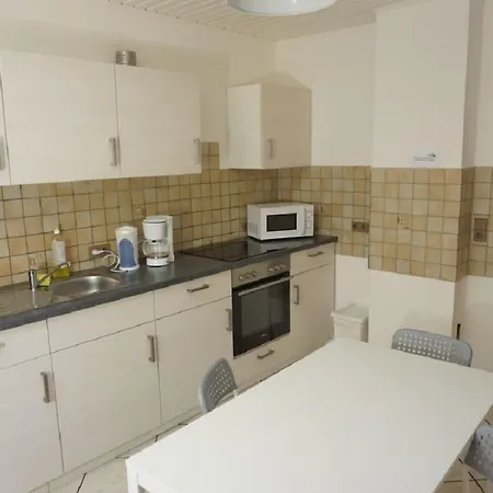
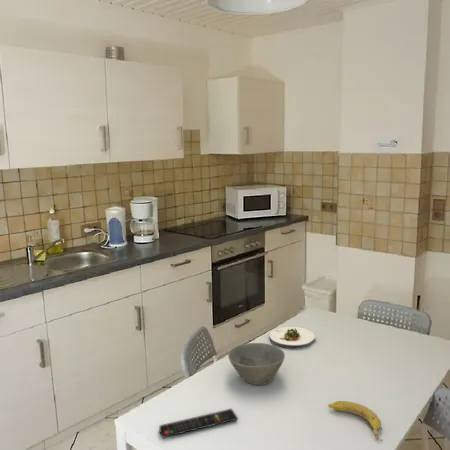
+ fruit (359, 415)
+ bowl (256, 365)
+ remote control (198, 423)
+ salad plate (291, 333)
